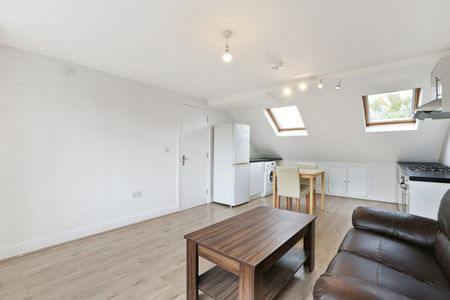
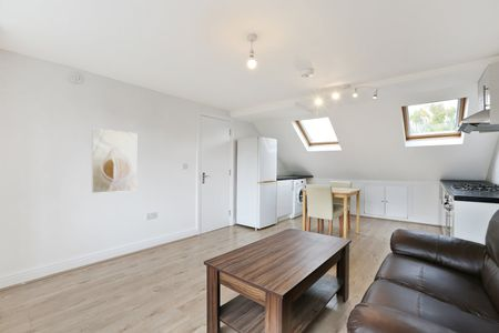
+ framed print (115, 161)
